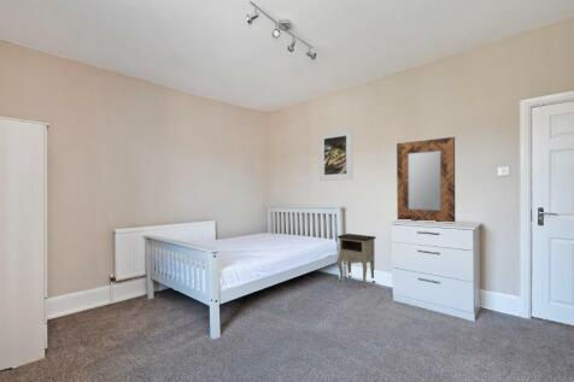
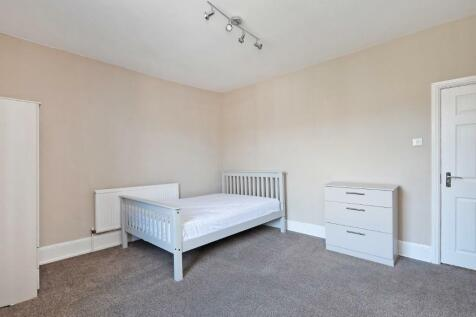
- home mirror (423, 181)
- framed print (335, 155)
- nightstand (356, 259)
